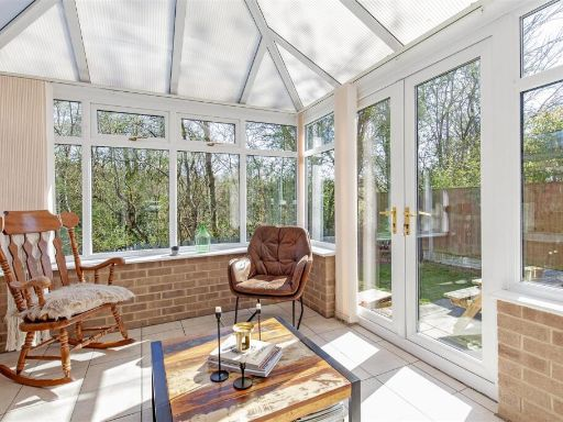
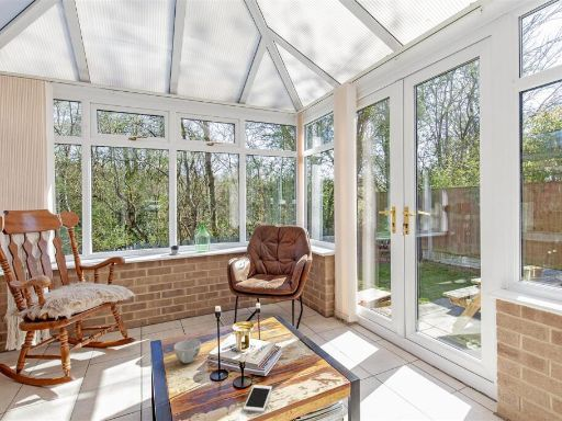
+ teacup (187, 353)
+ cell phone (258, 397)
